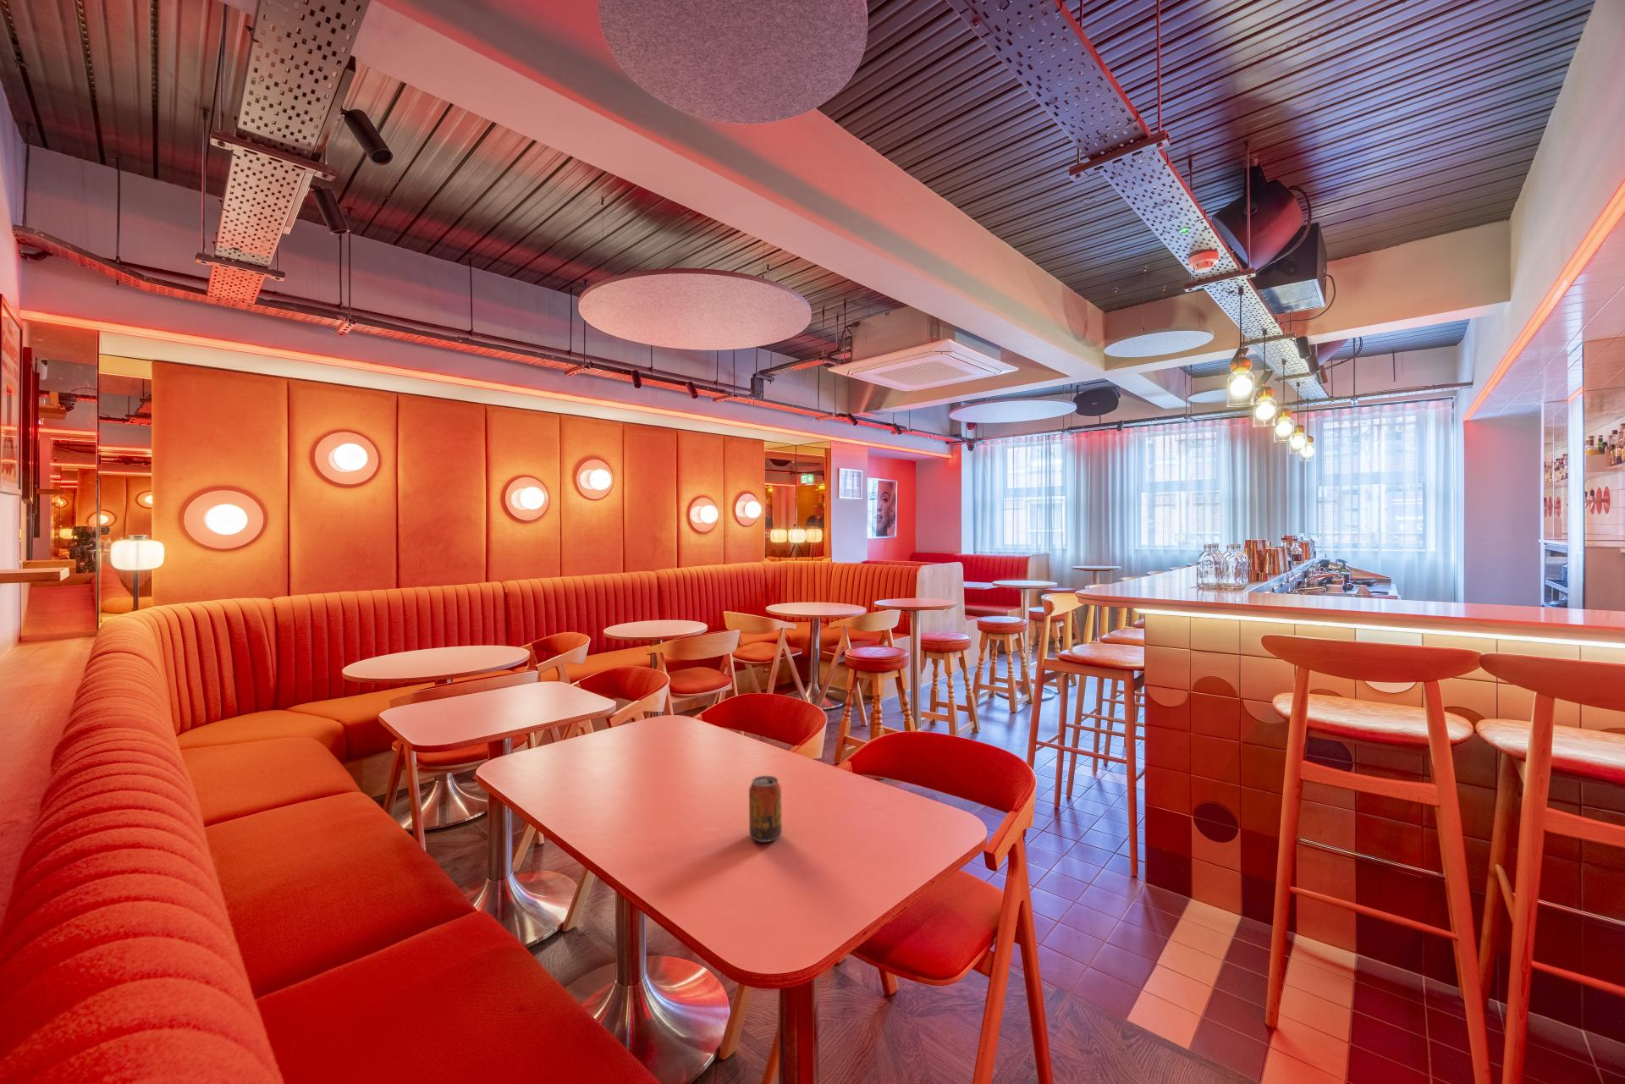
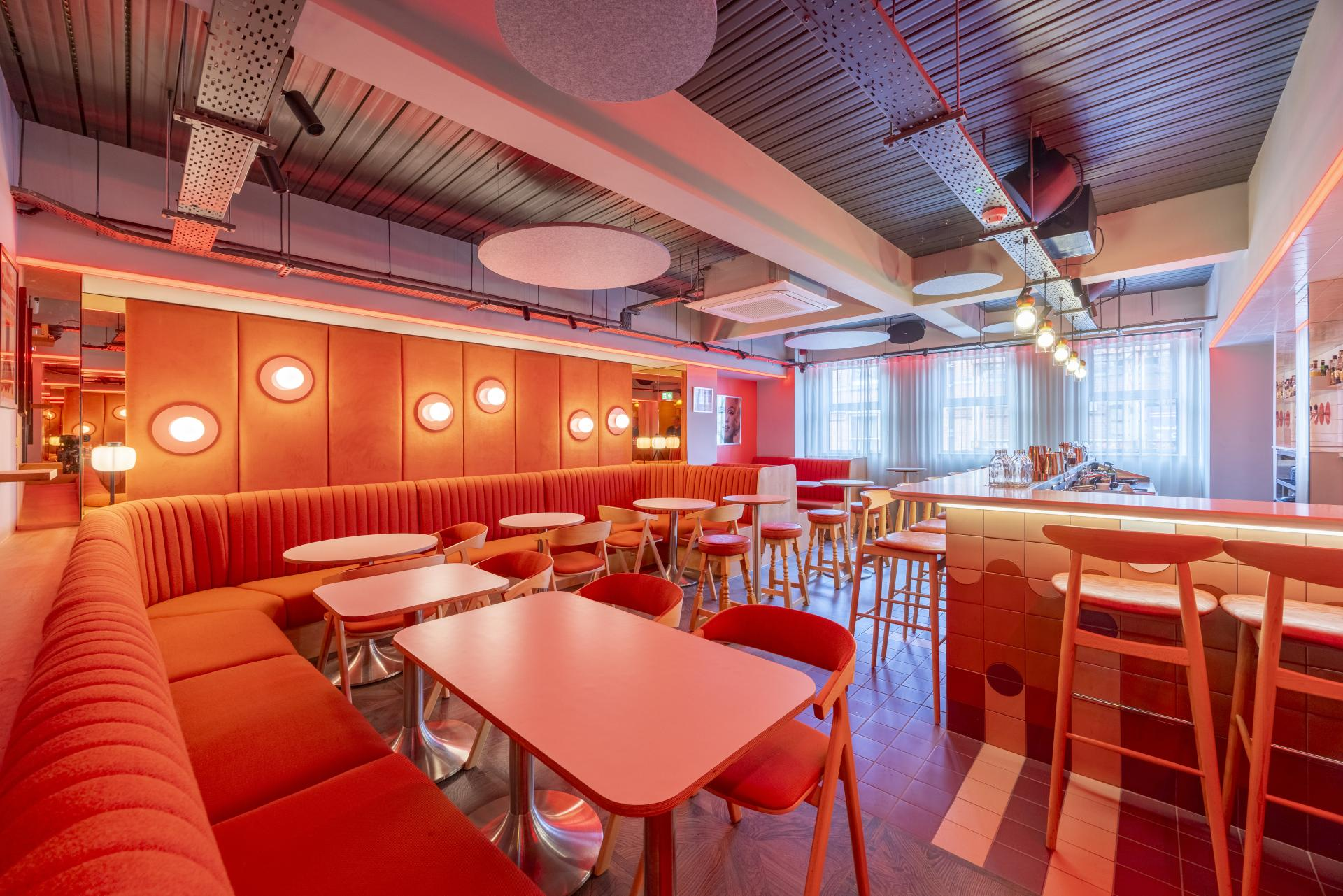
- beverage can (765, 808)
